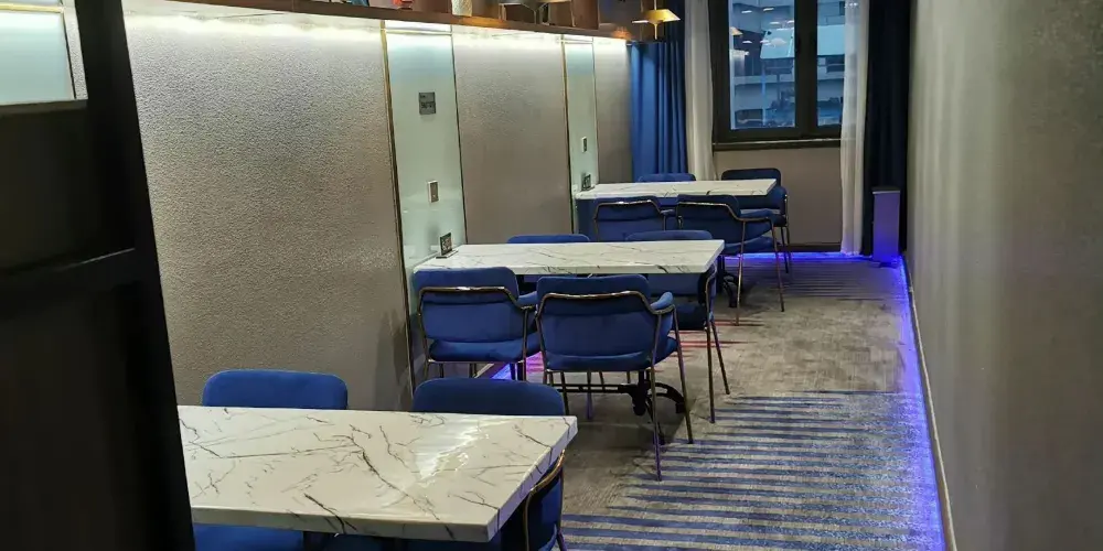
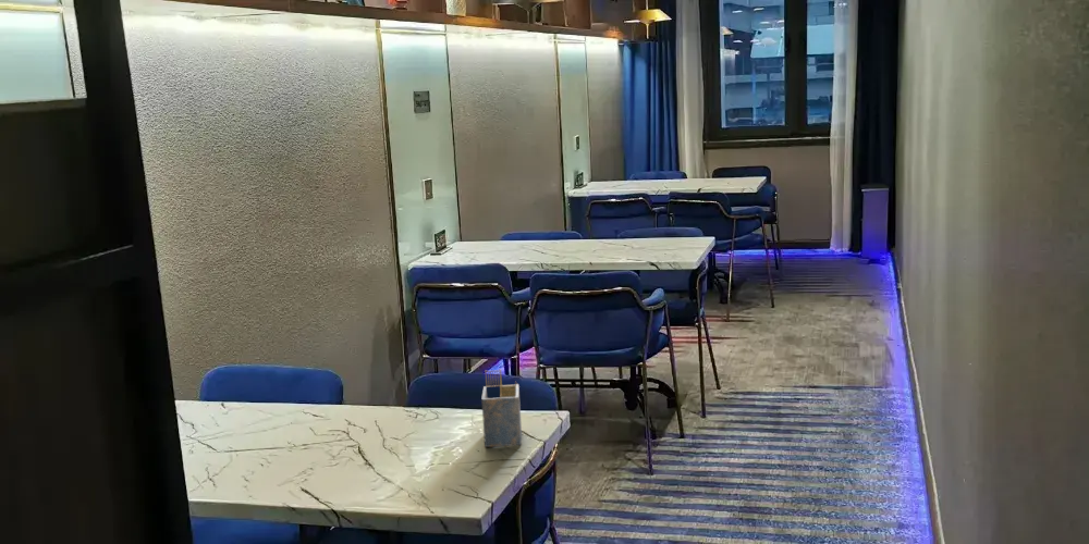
+ napkin holder (501, 406)
